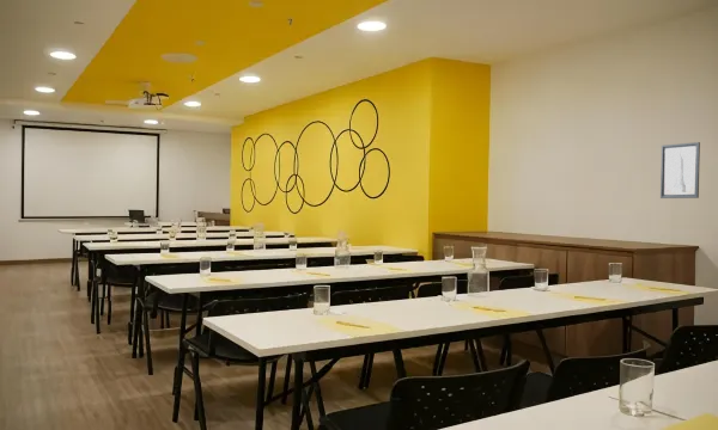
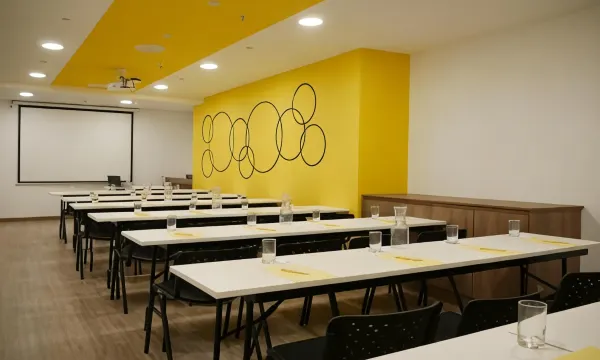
- wall art (679, 171)
